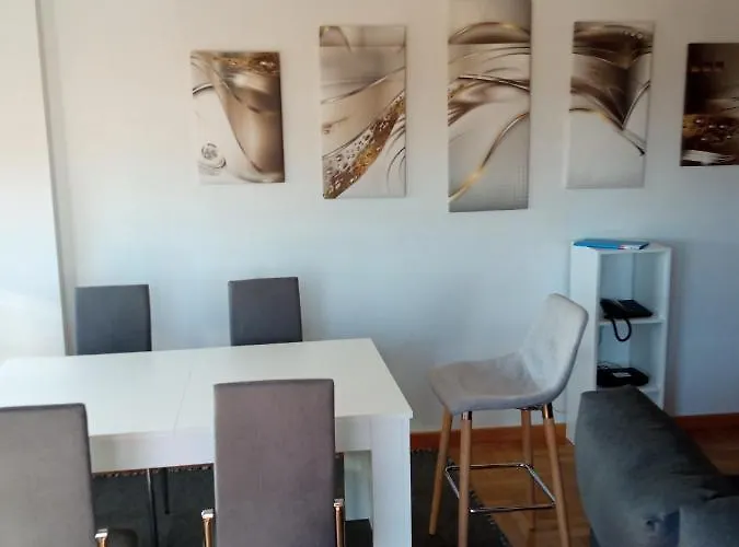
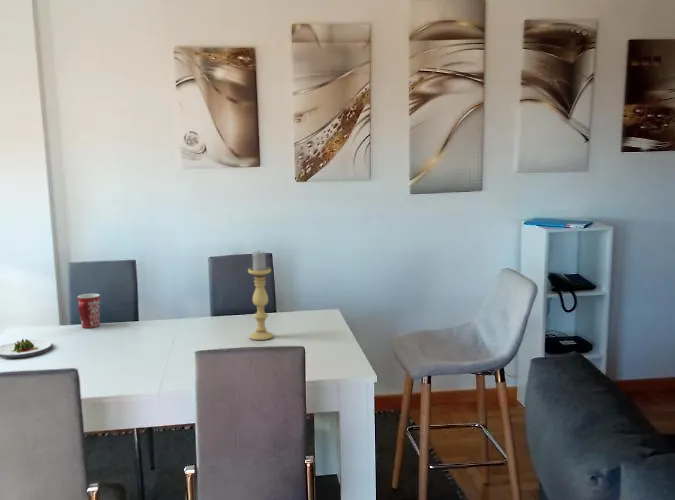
+ mug (87, 311)
+ salad plate (24, 345)
+ candle holder (260, 293)
